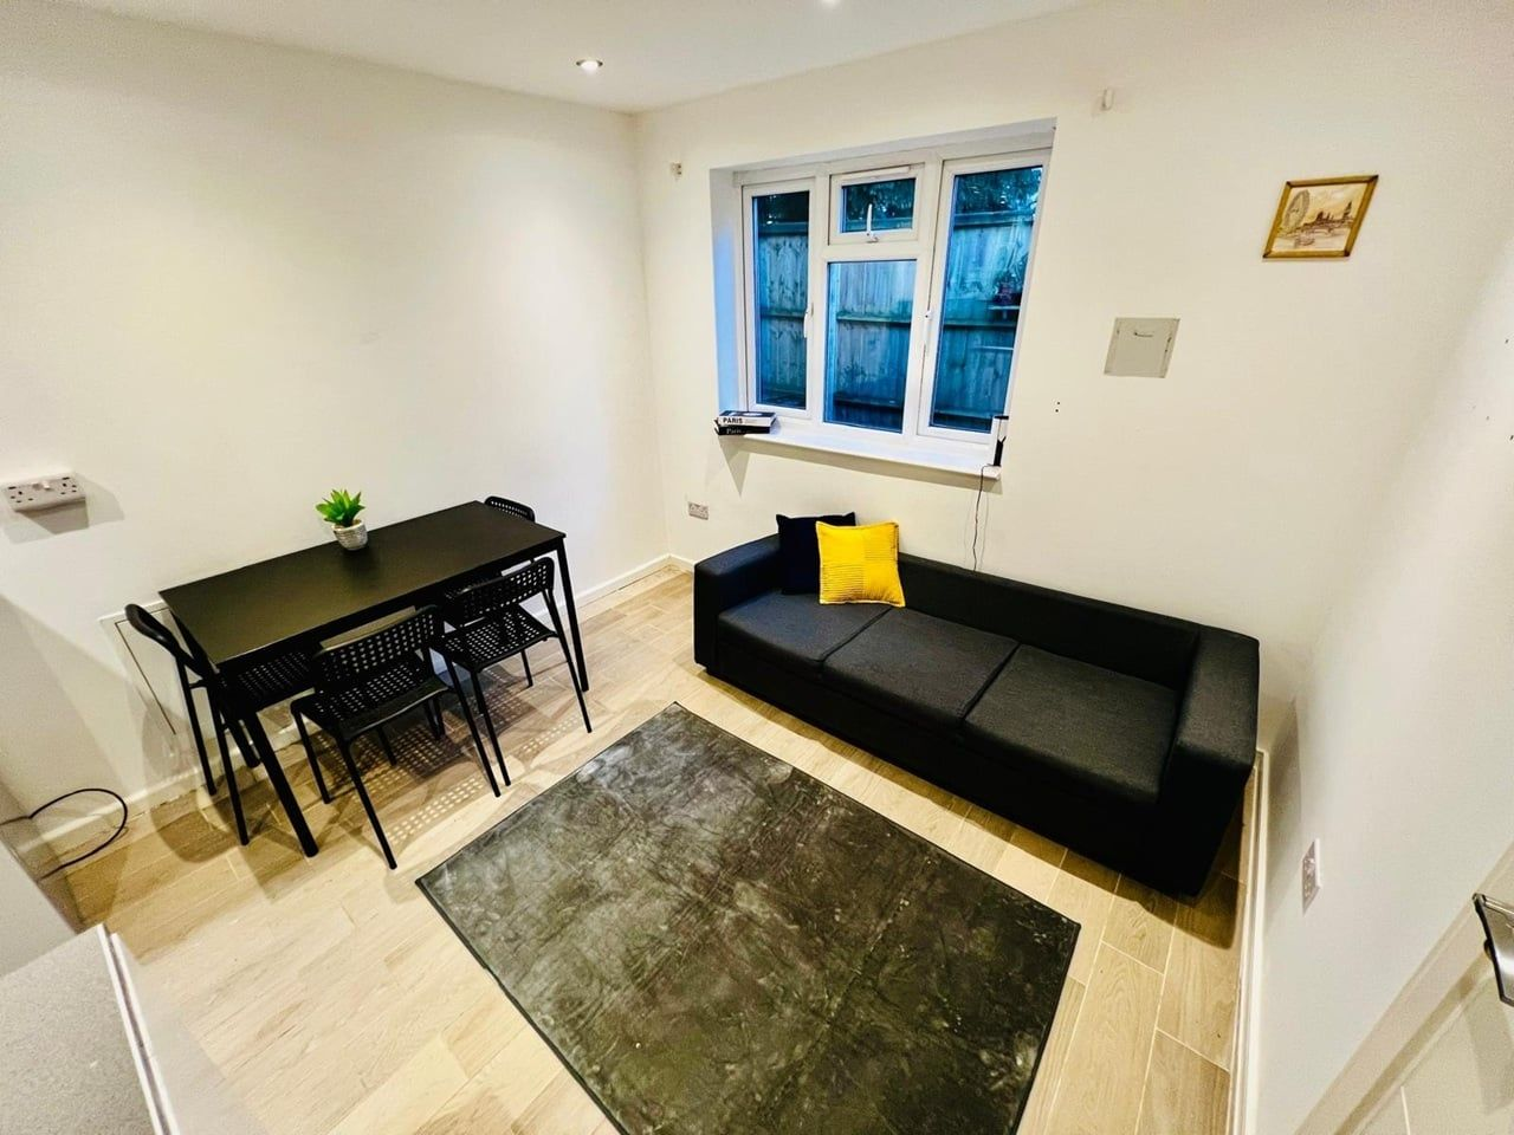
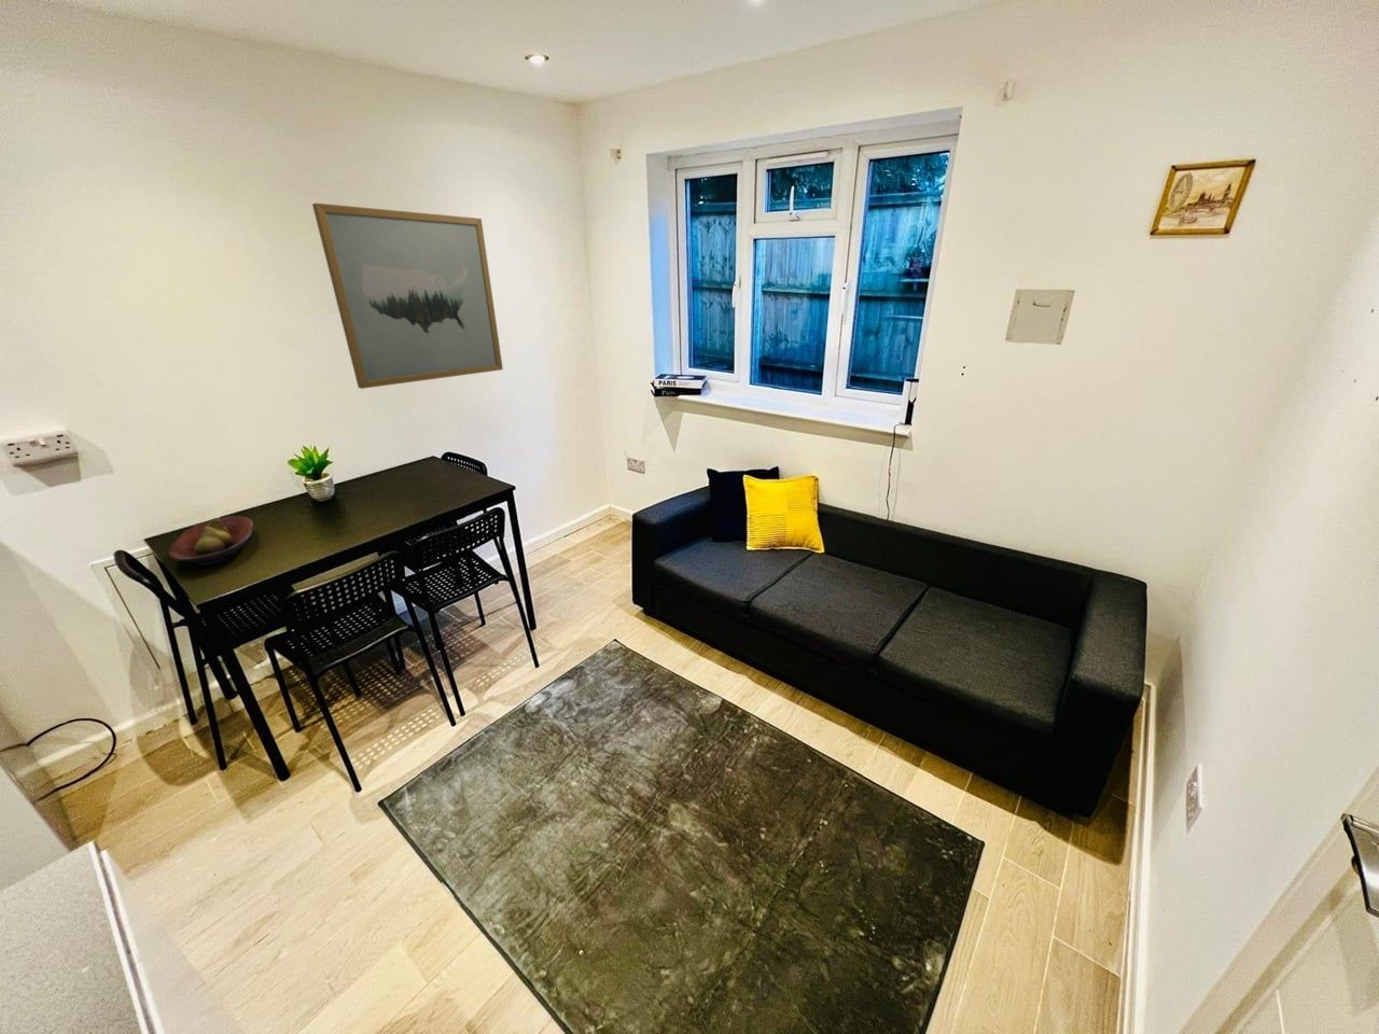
+ fruit bowl (213, 537)
+ wall art (422, 300)
